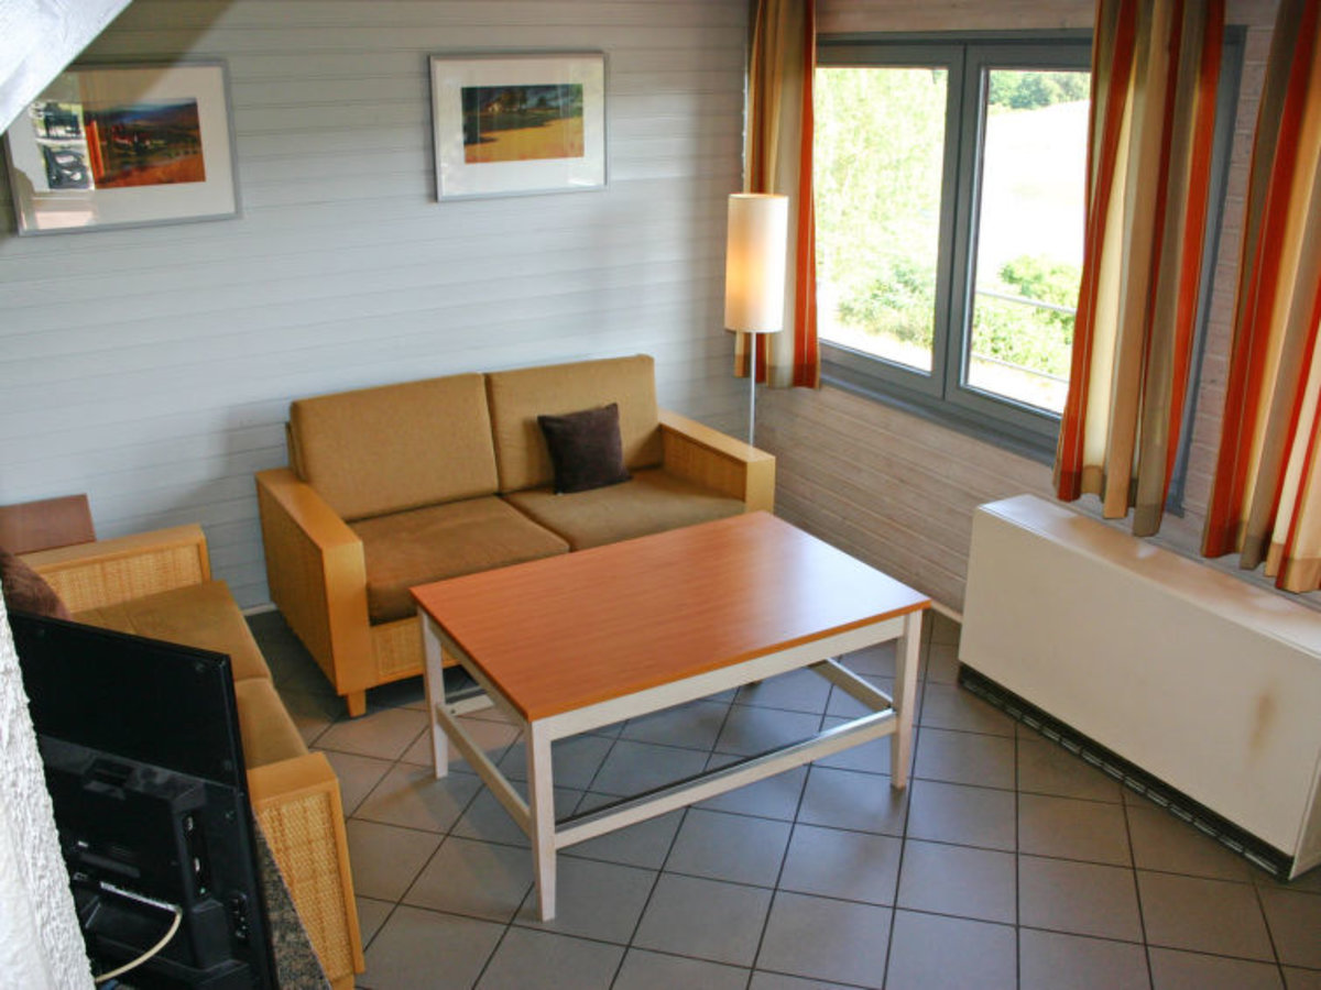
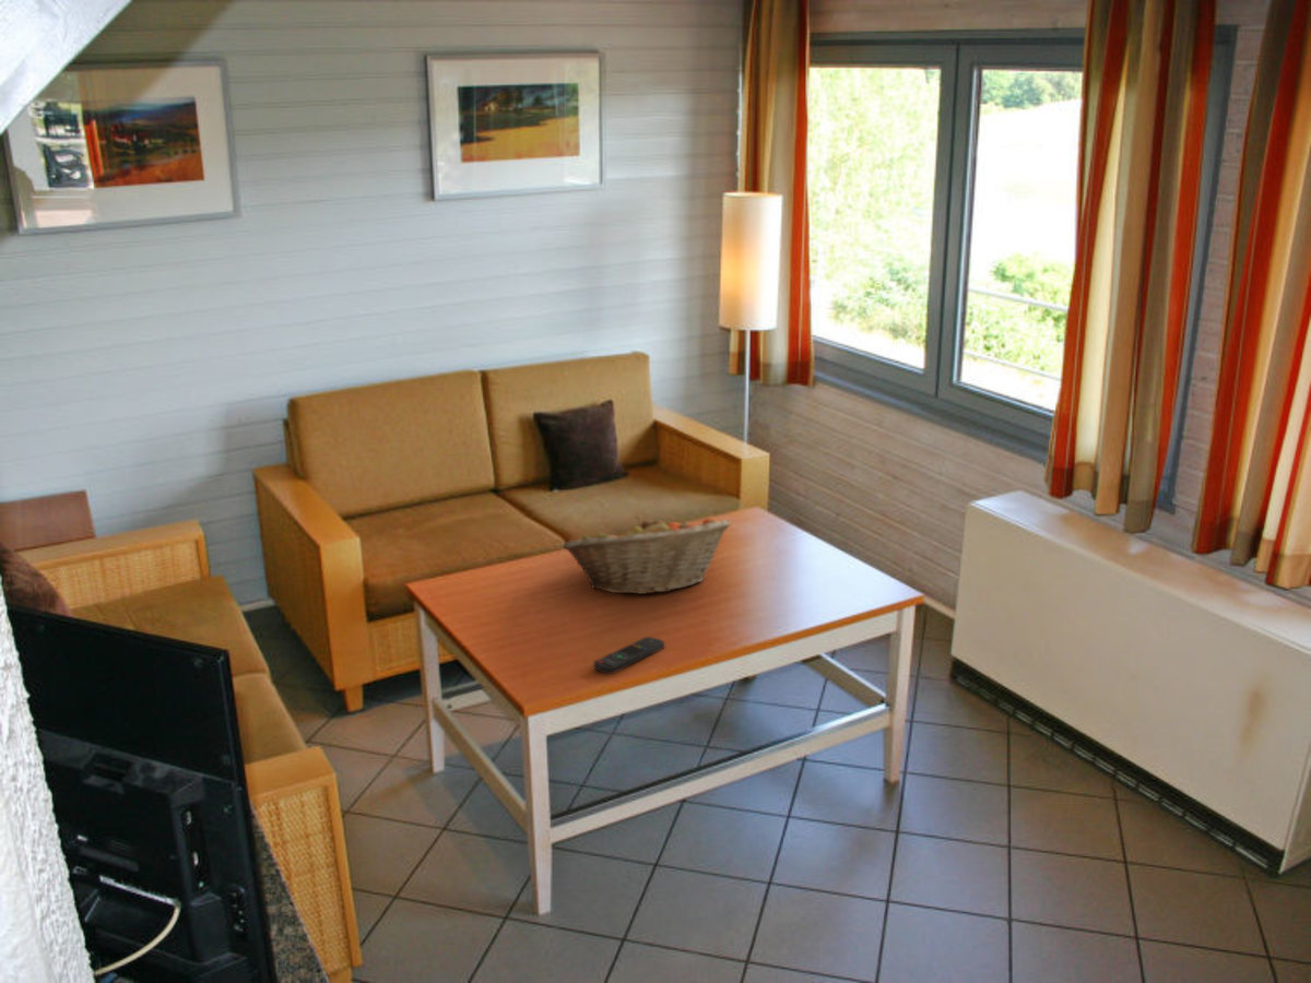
+ remote control (629, 654)
+ fruit basket (648, 546)
